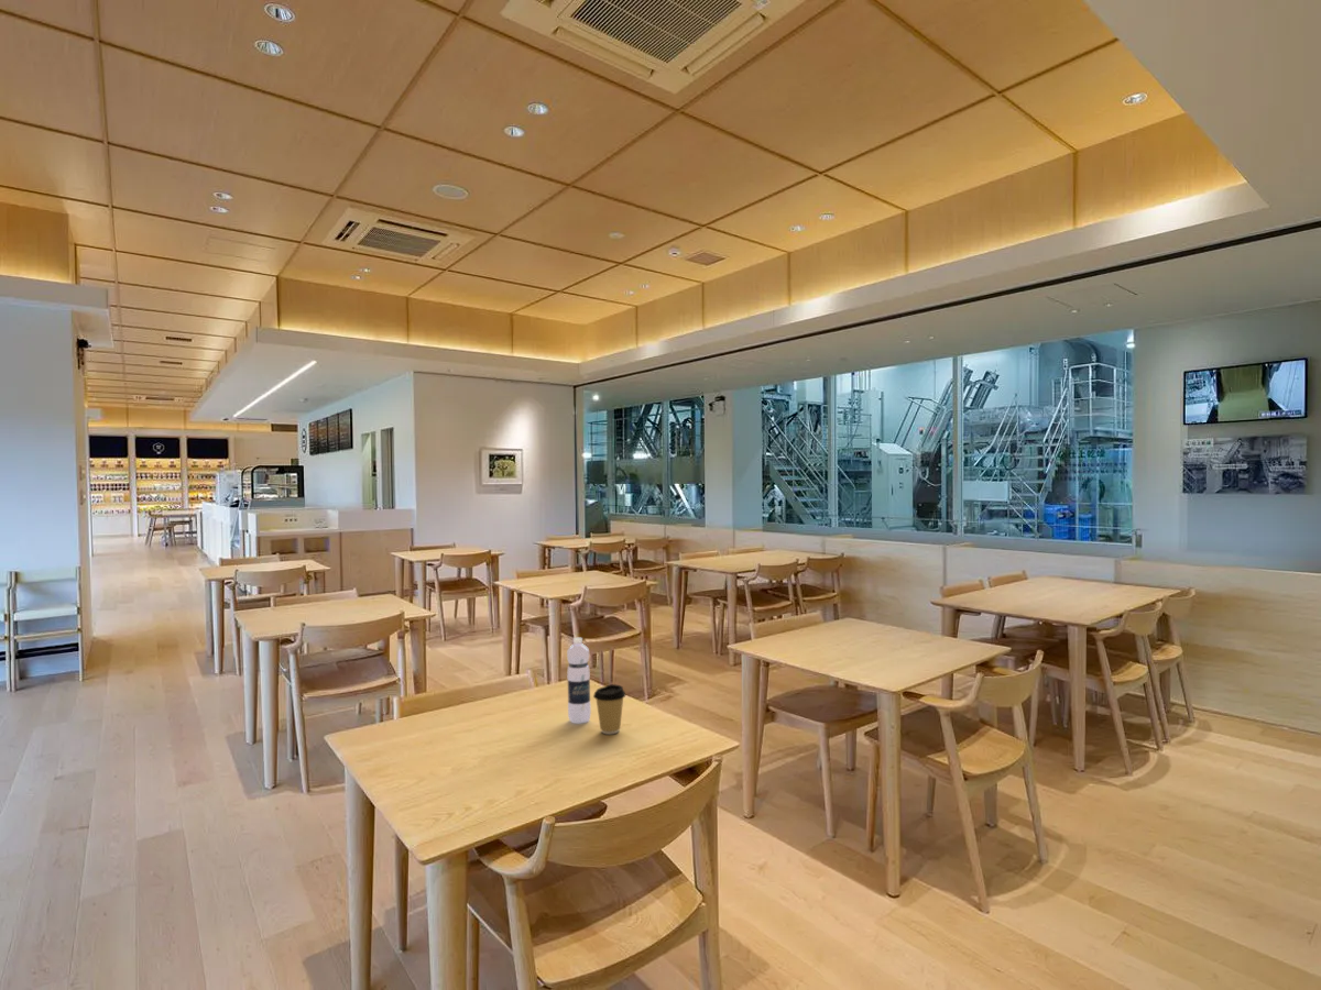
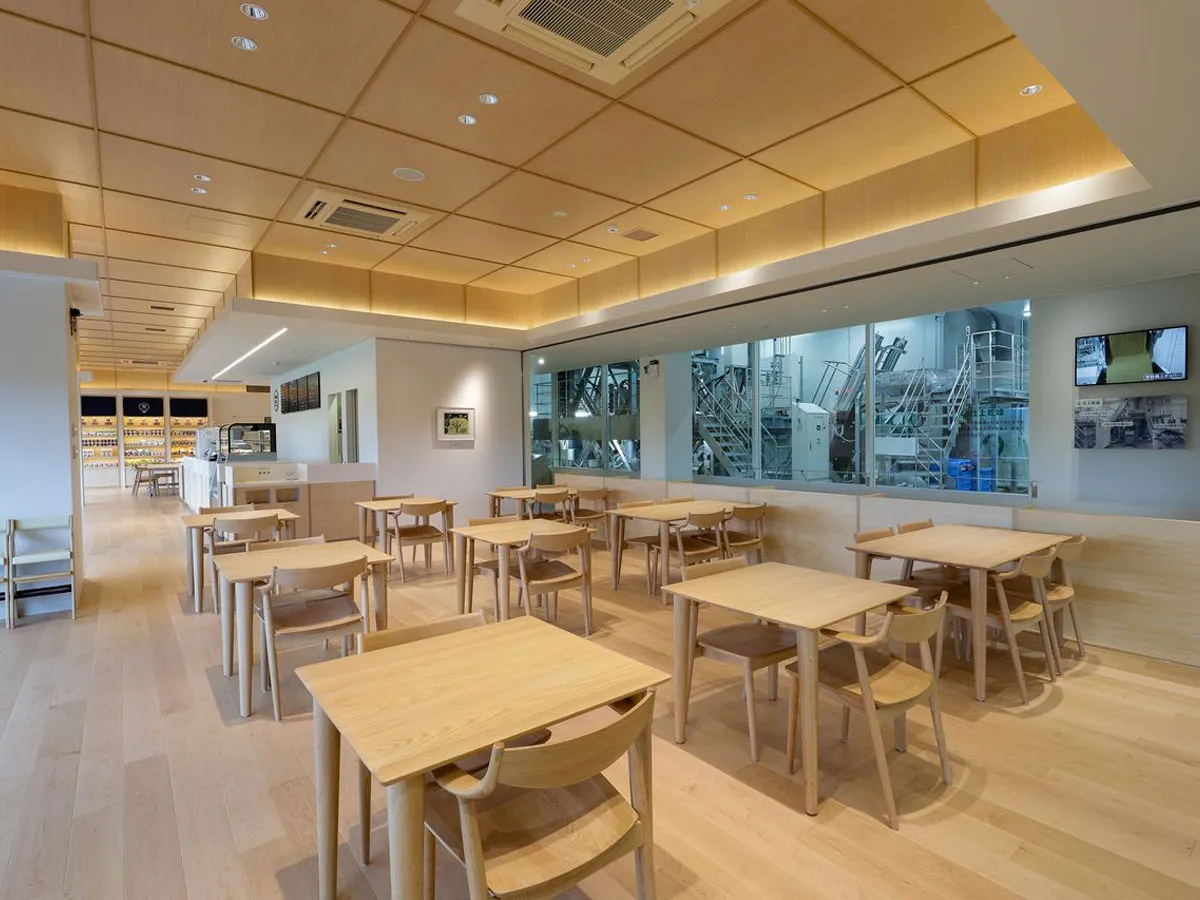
- water bottle (578, 679)
- coffee cup (610, 710)
